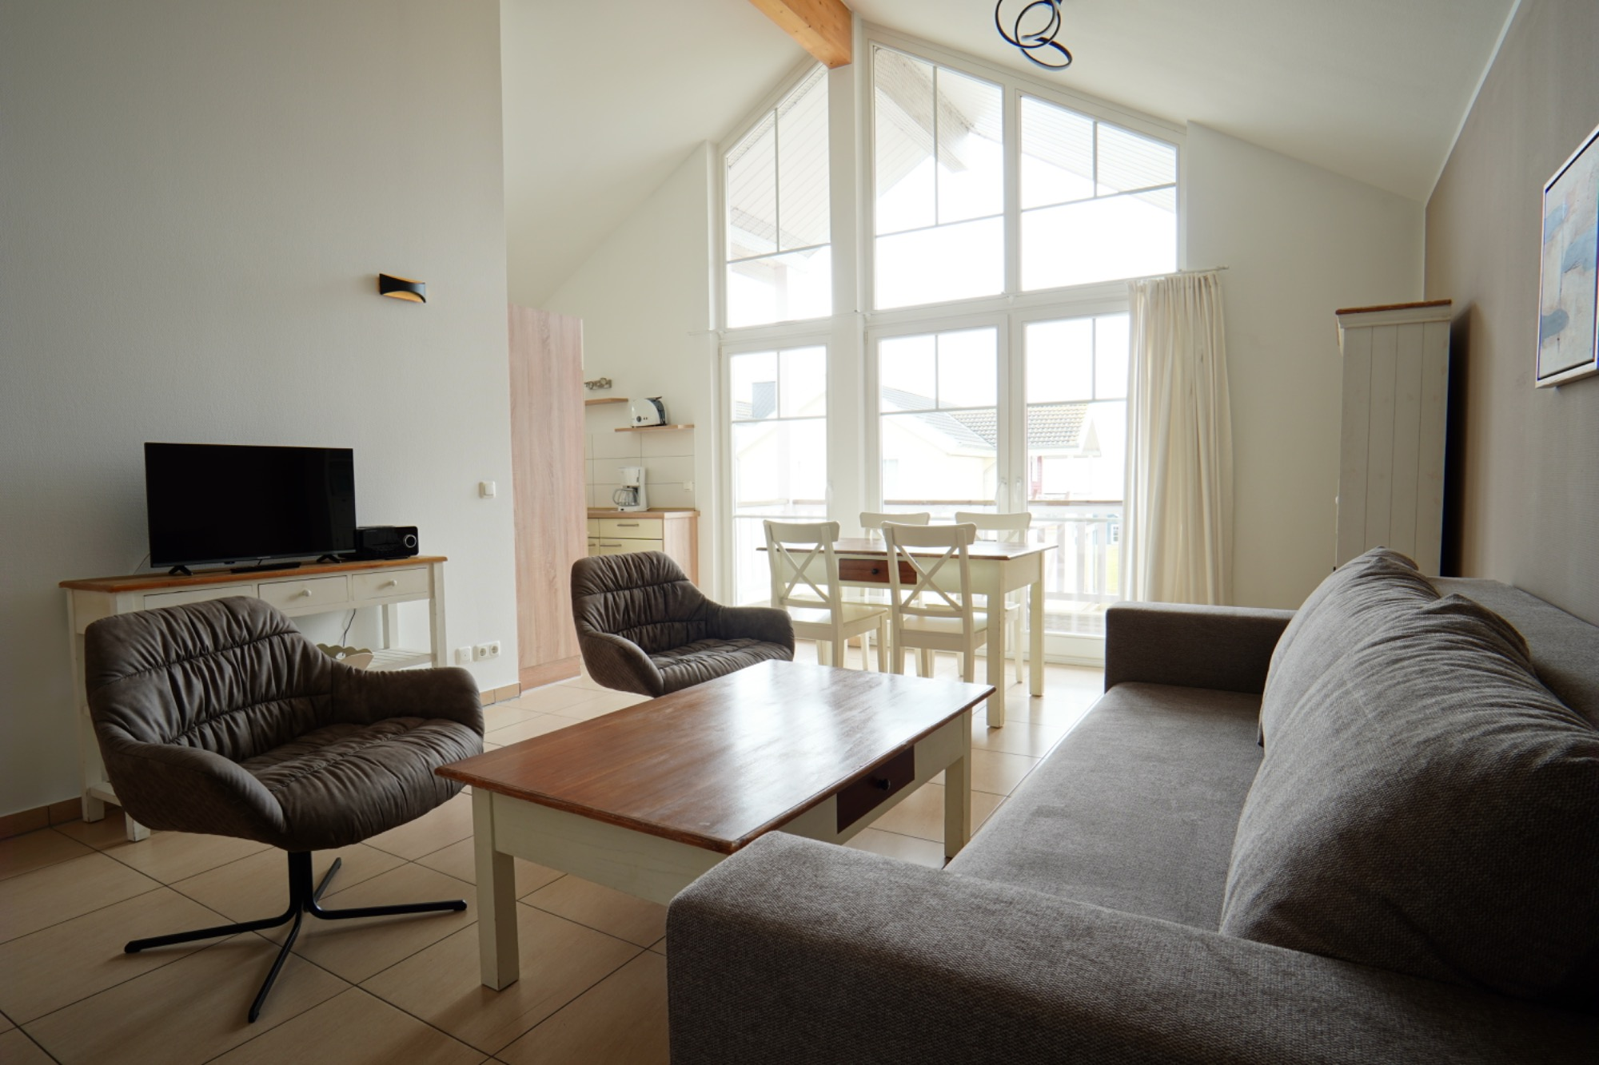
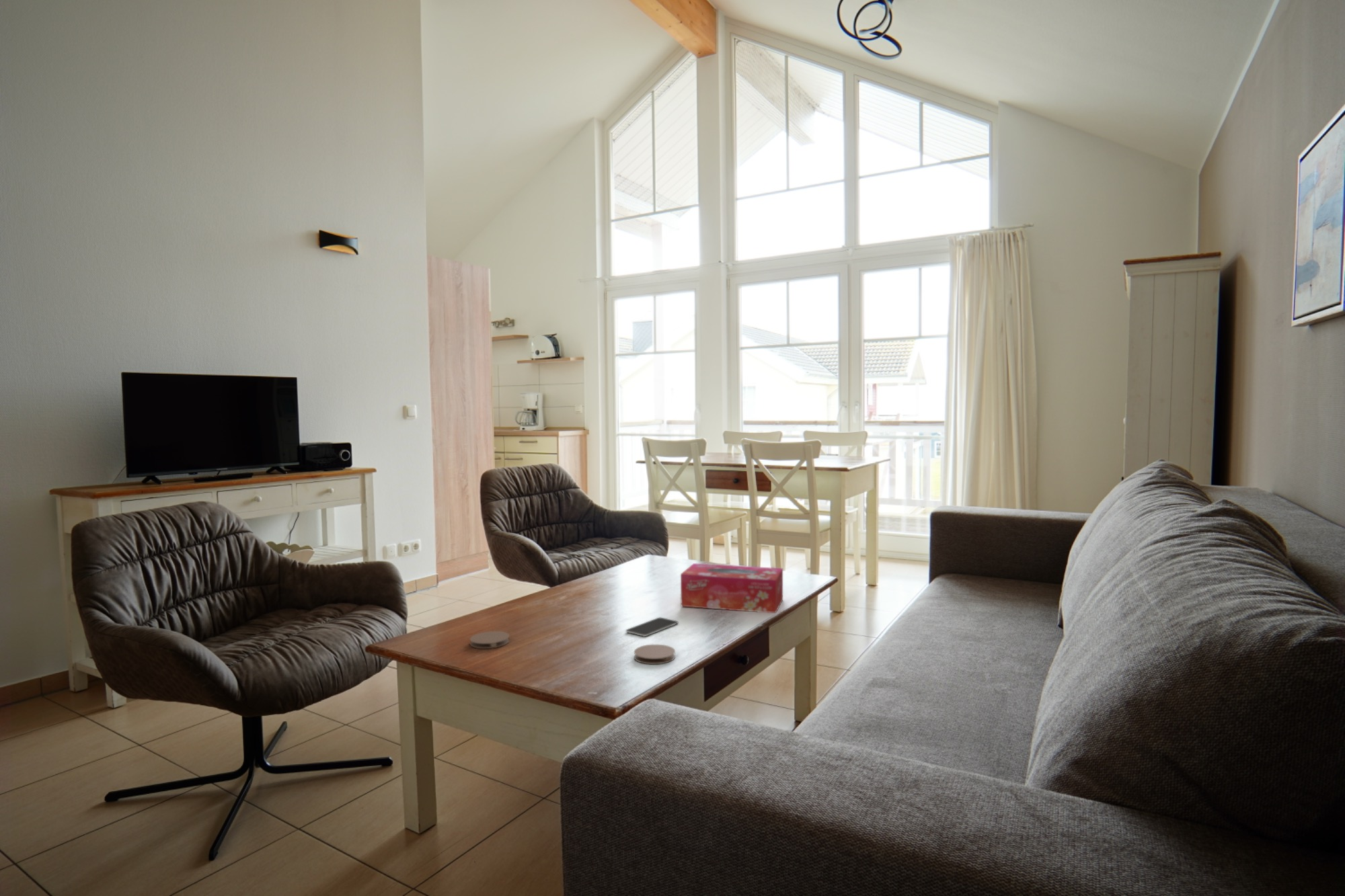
+ coaster (490, 639)
+ coaster (654, 653)
+ smartphone (652, 626)
+ tissue box (732, 587)
